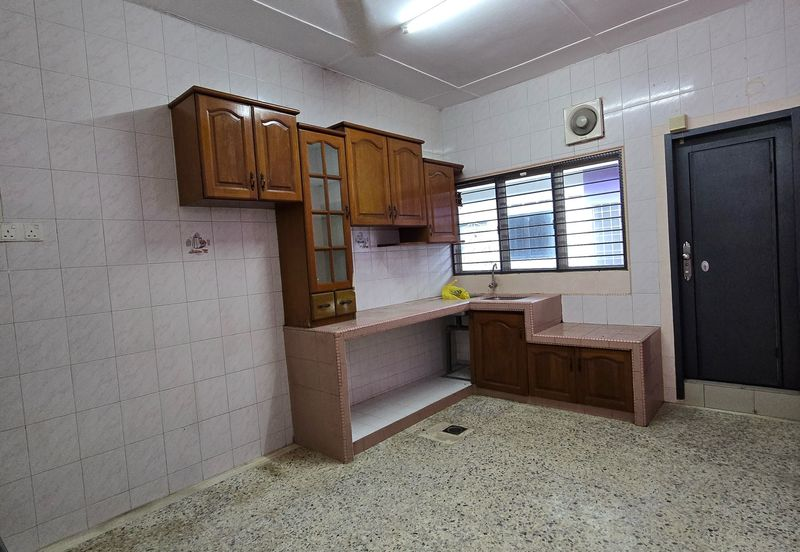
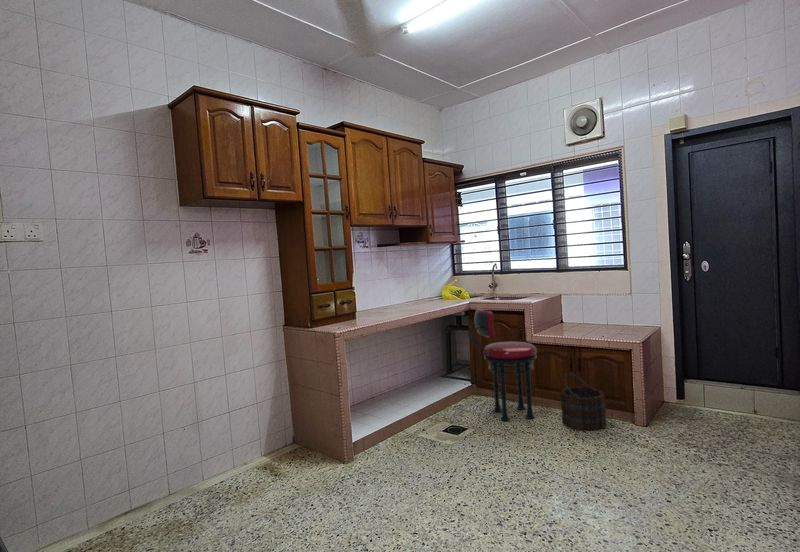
+ stool (504, 361)
+ bucket (582, 399)
